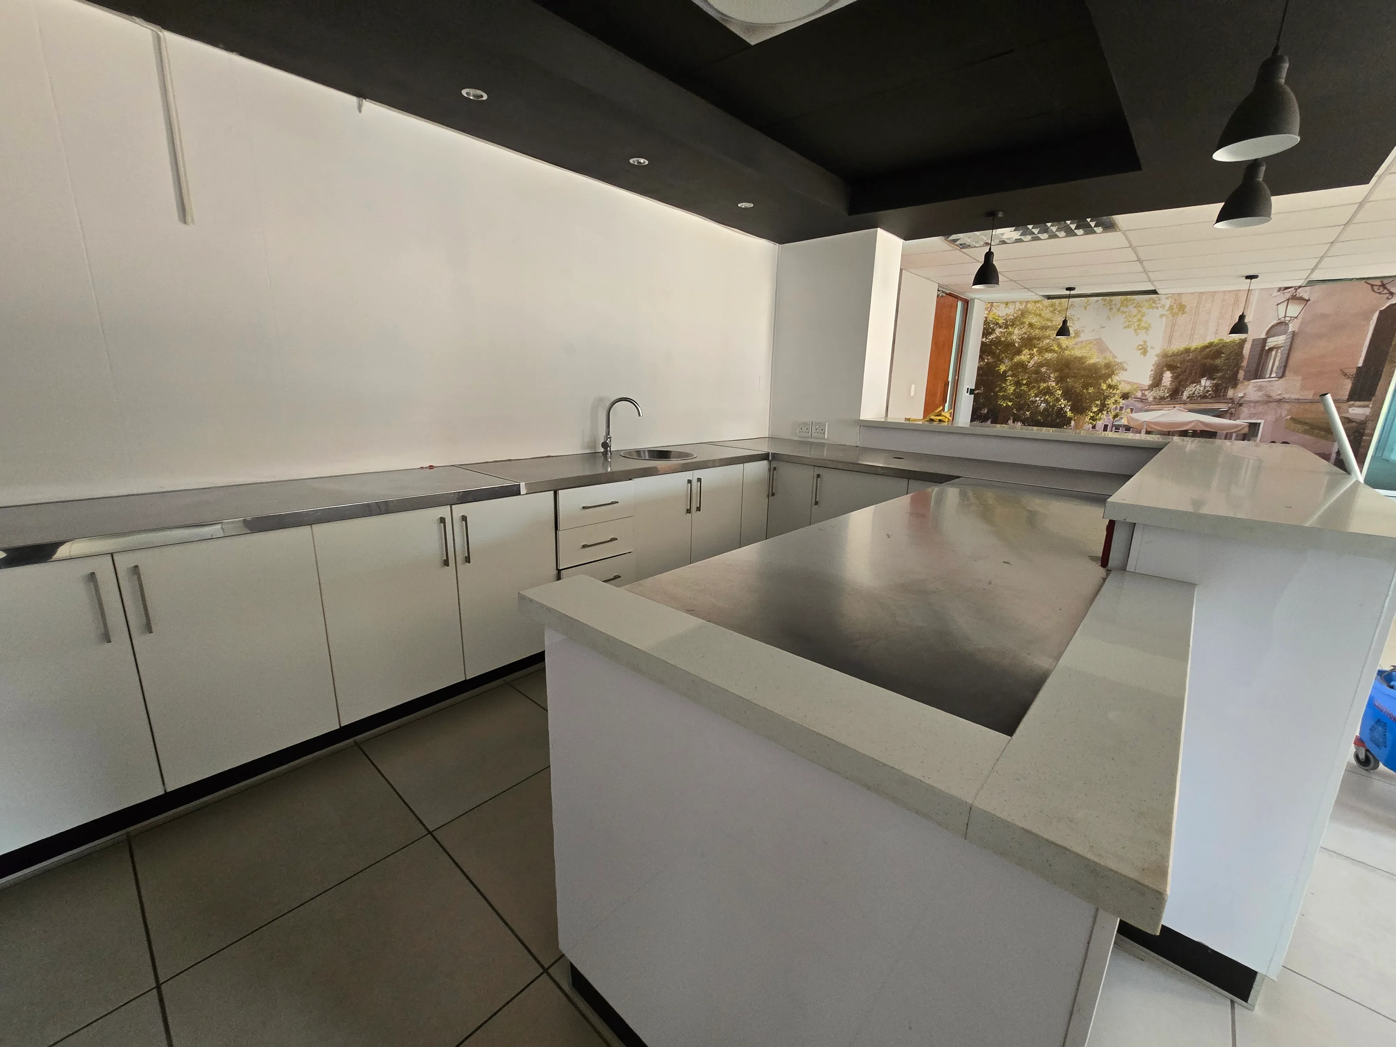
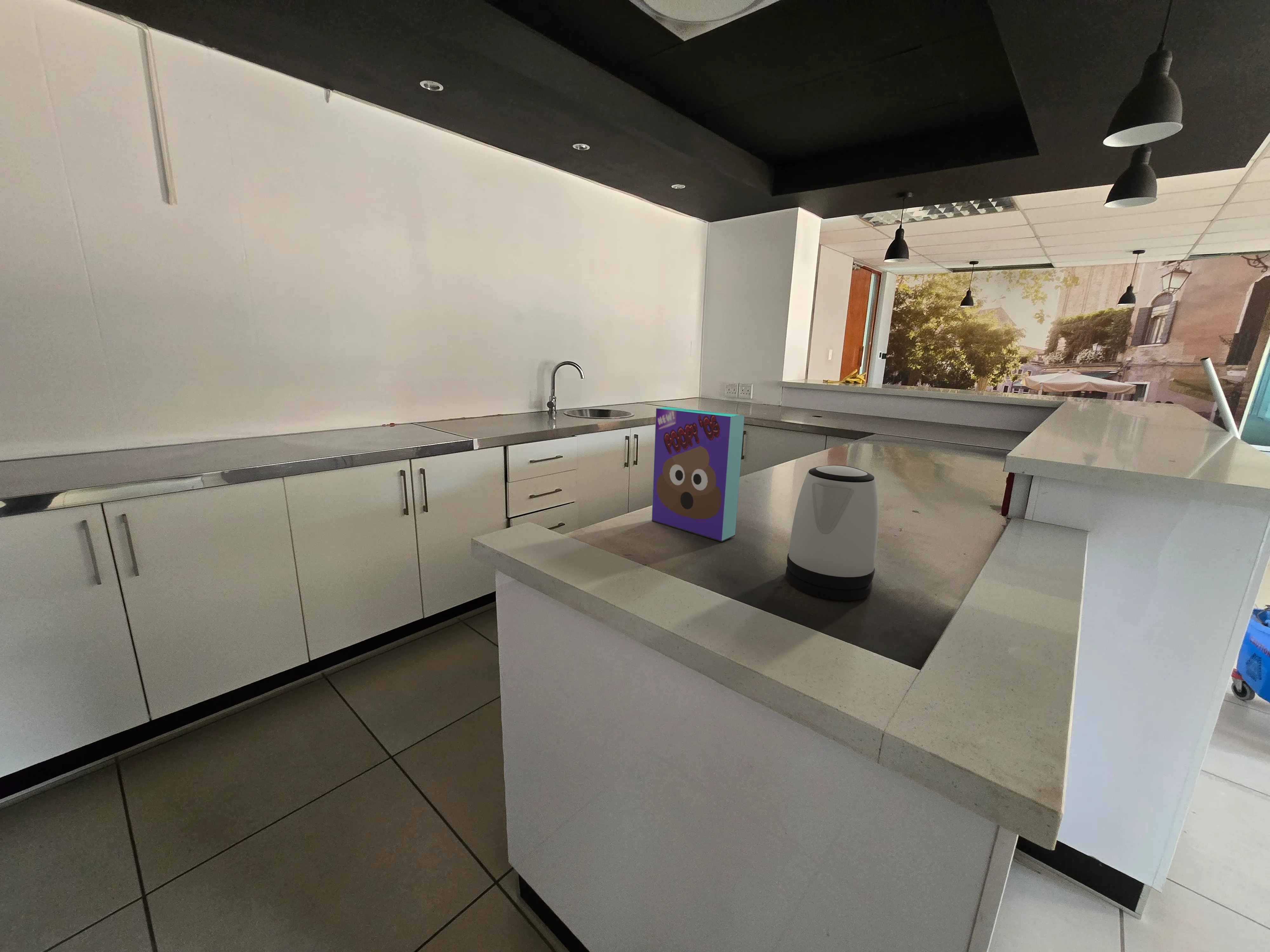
+ cereal box (695, 471)
+ kettle (837, 524)
